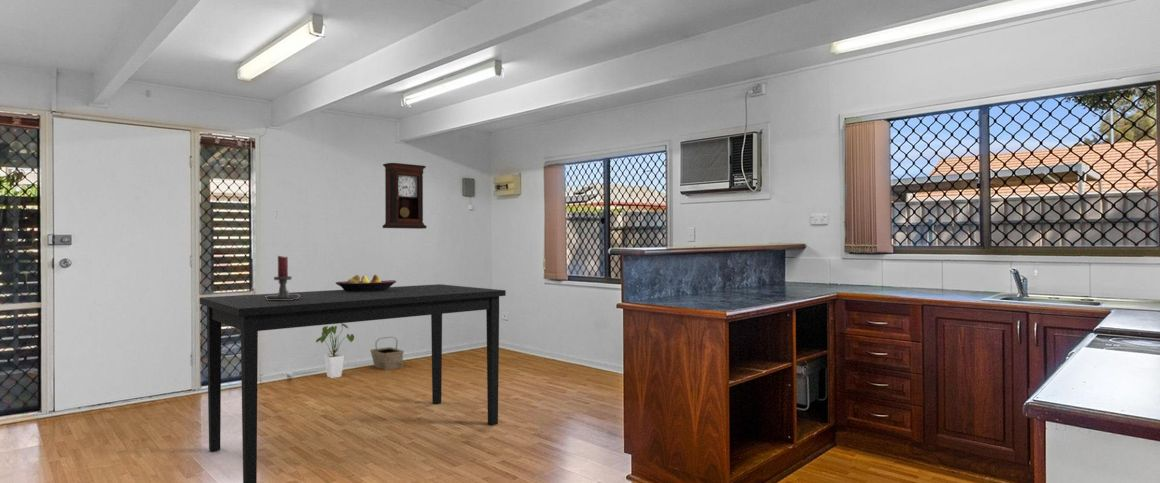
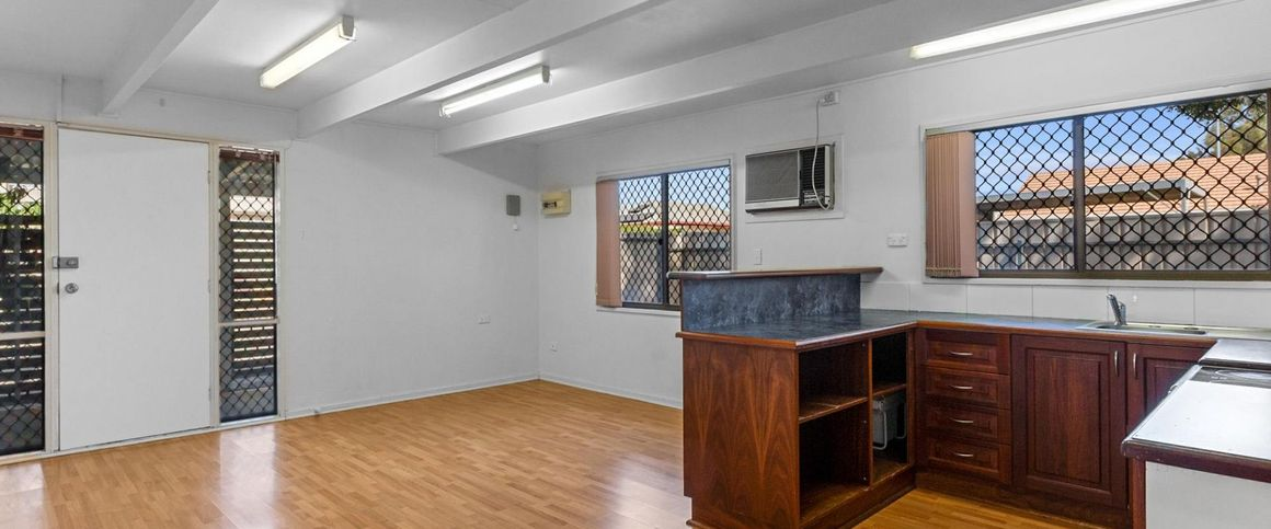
- candle holder (283, 277)
- fruit bowl (366, 282)
- basket (386, 352)
- dining table (359, 321)
- pendulum clock (405, 196)
- house plant (337, 349)
